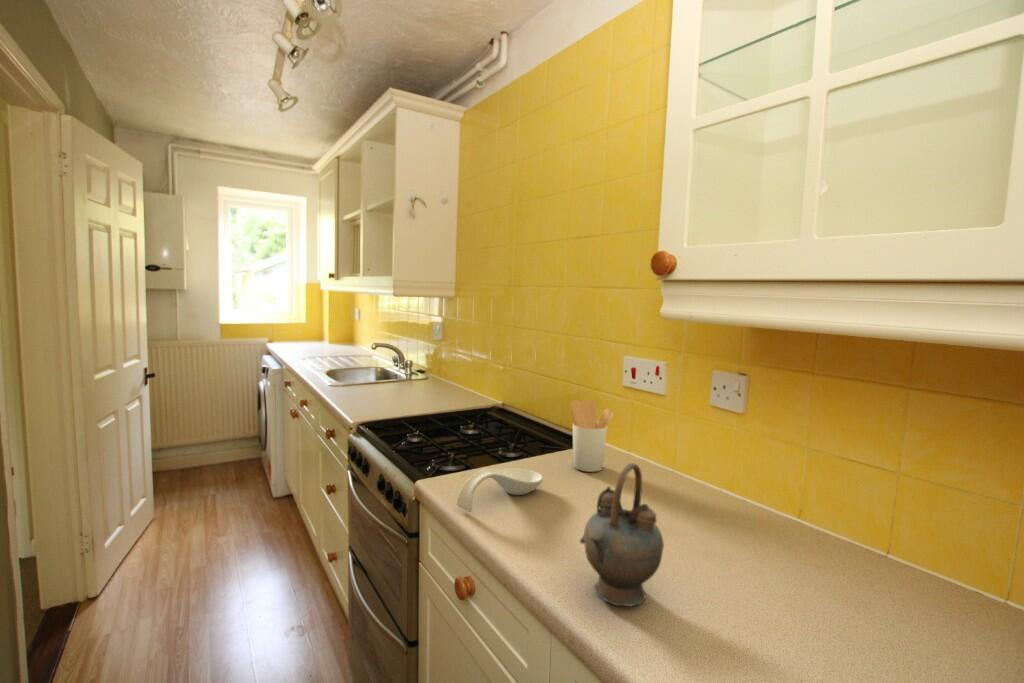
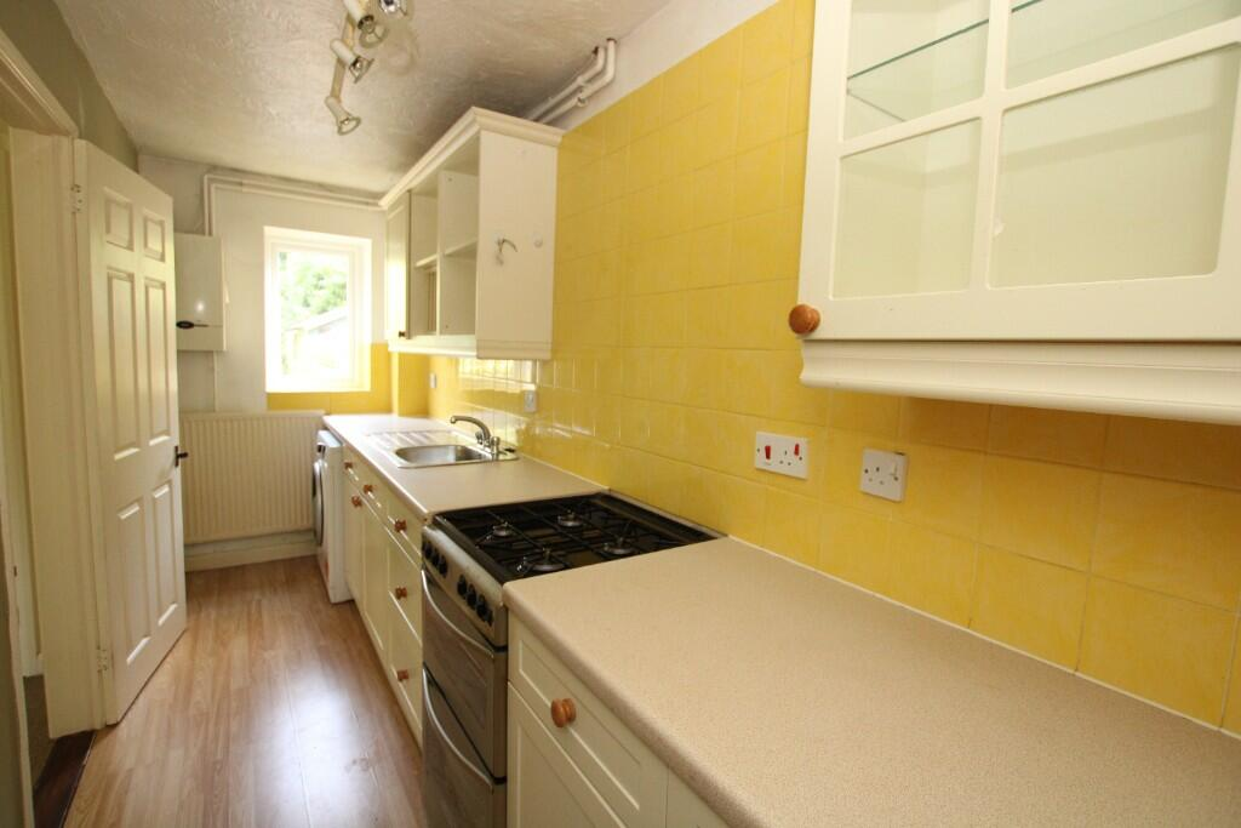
- spoon rest (502, 481)
- utensil holder (587, 432)
- teapot (618, 531)
